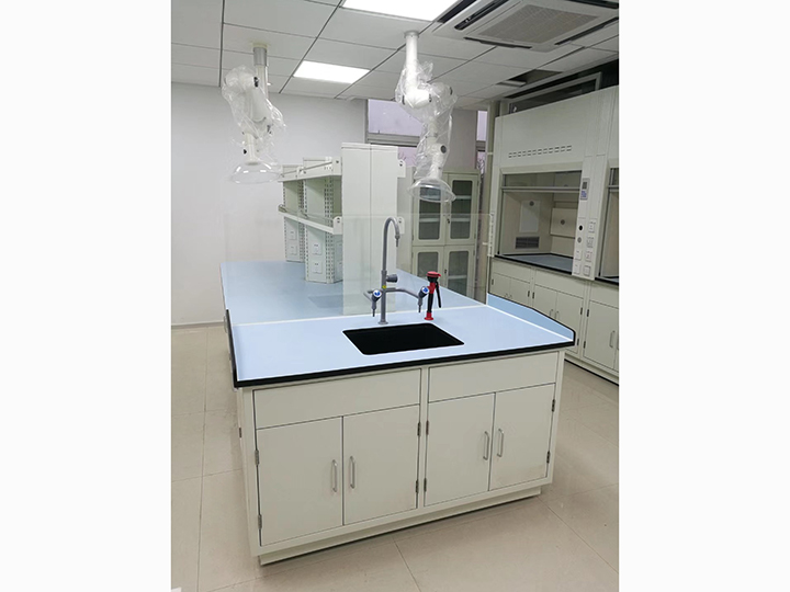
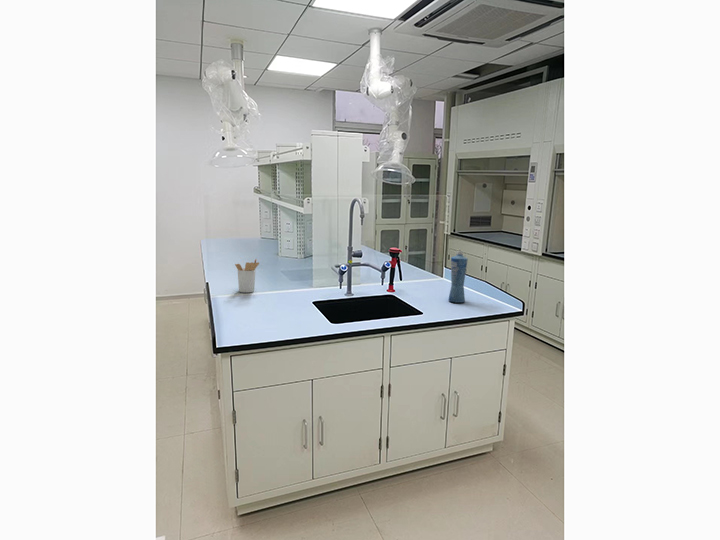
+ utensil holder (248, 275)
+ squeeze bottle (458, 275)
